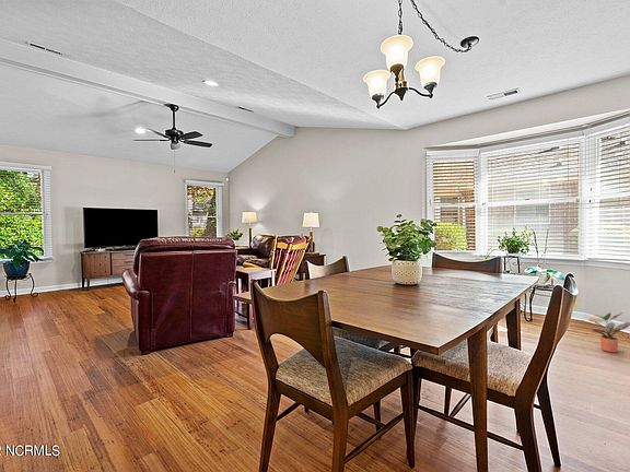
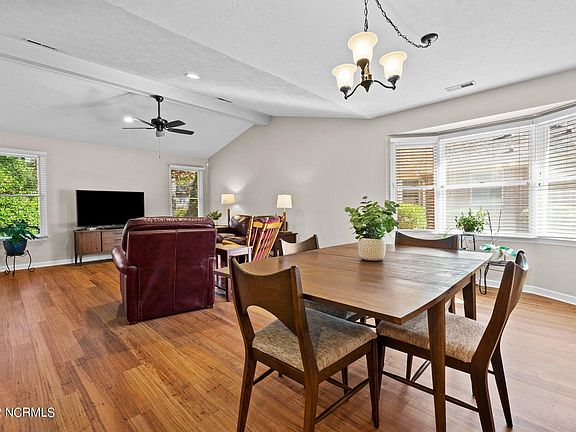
- potted plant (606, 329)
